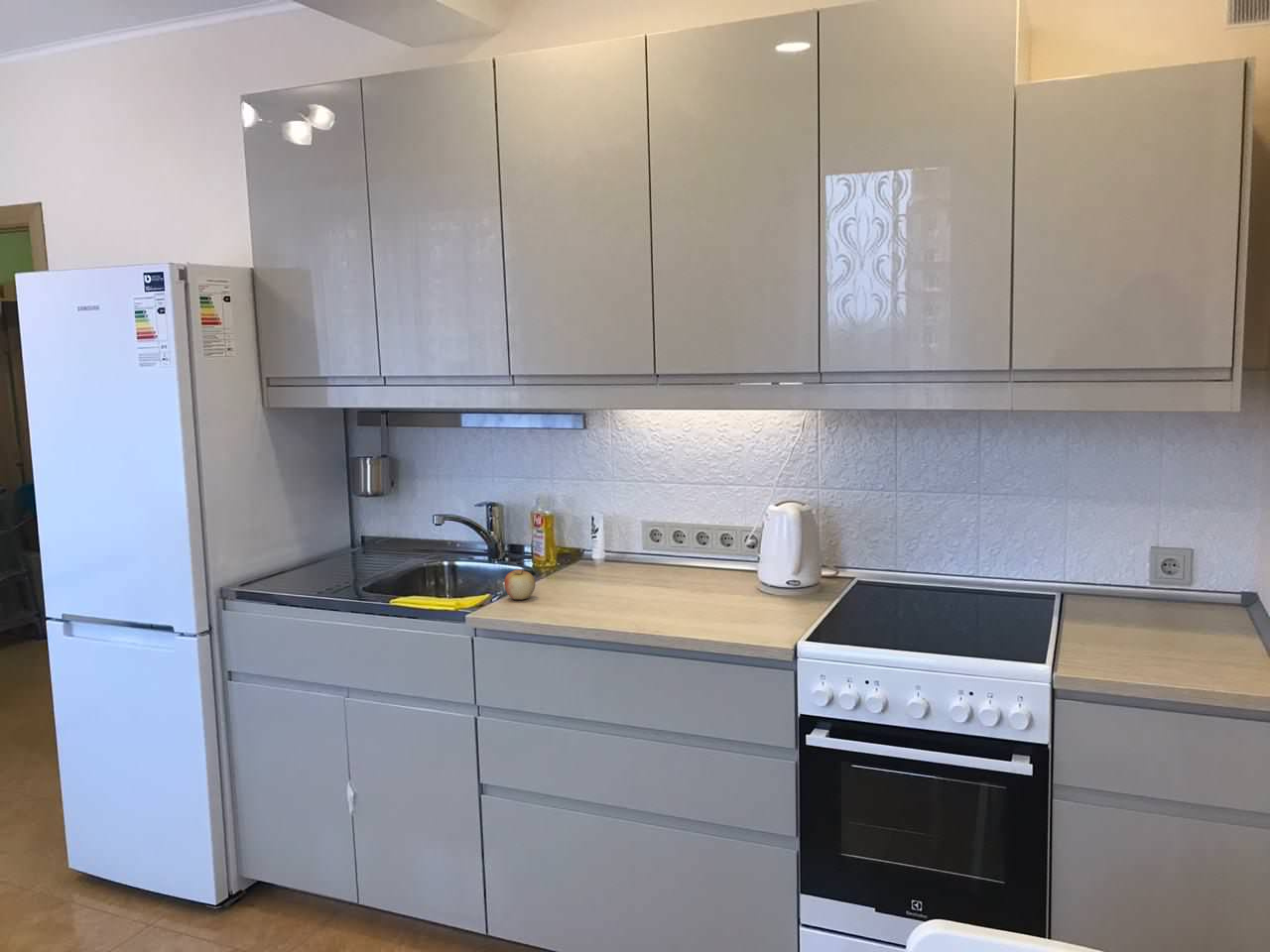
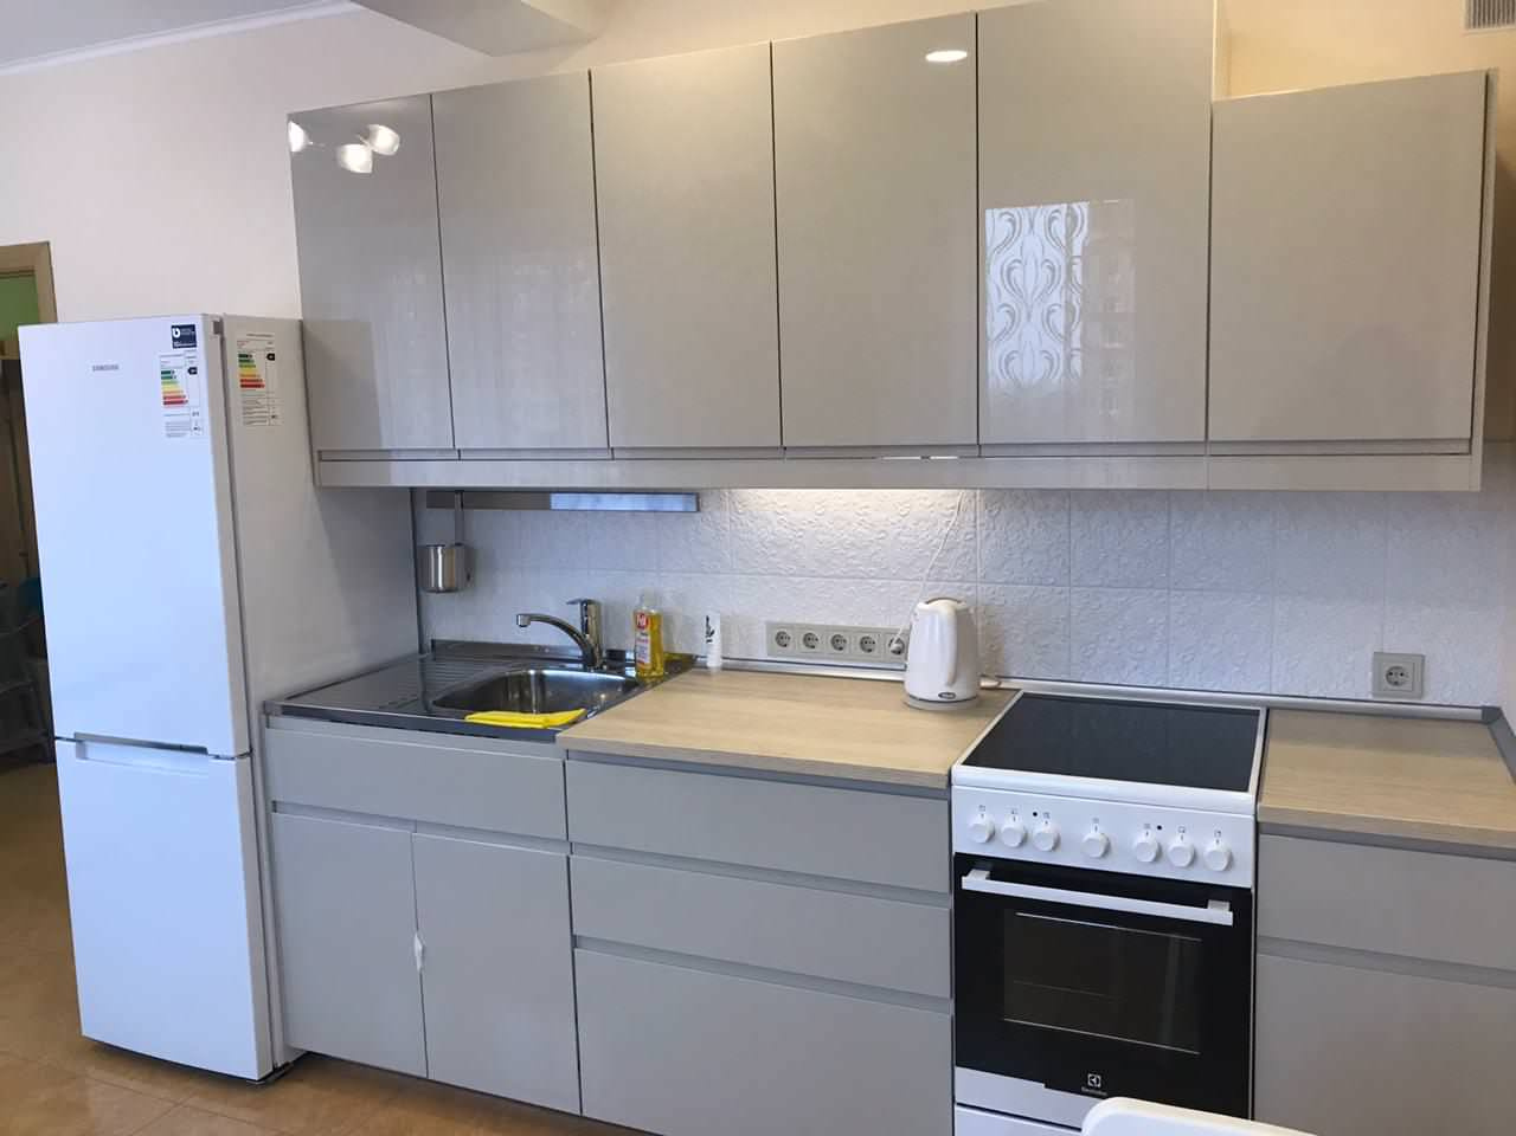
- apple (519, 583)
